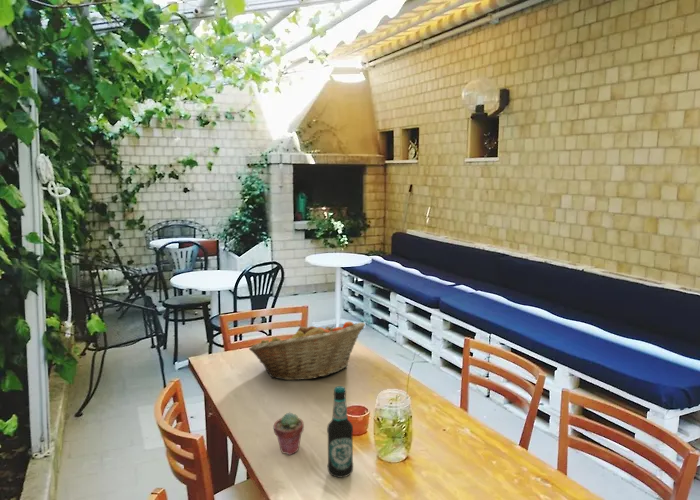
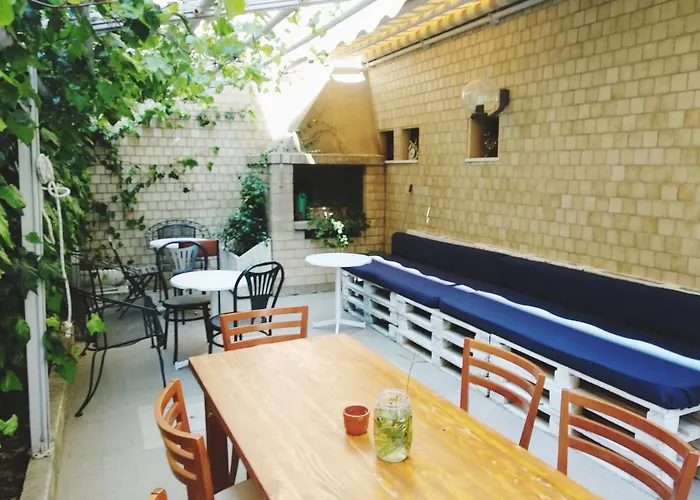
- bottle (340, 430)
- fruit basket (309, 345)
- potted succulent (289, 431)
